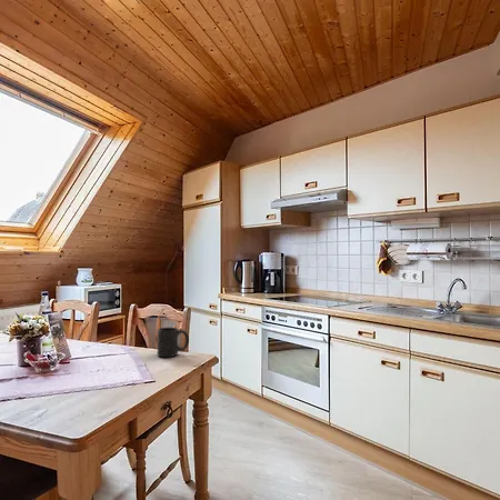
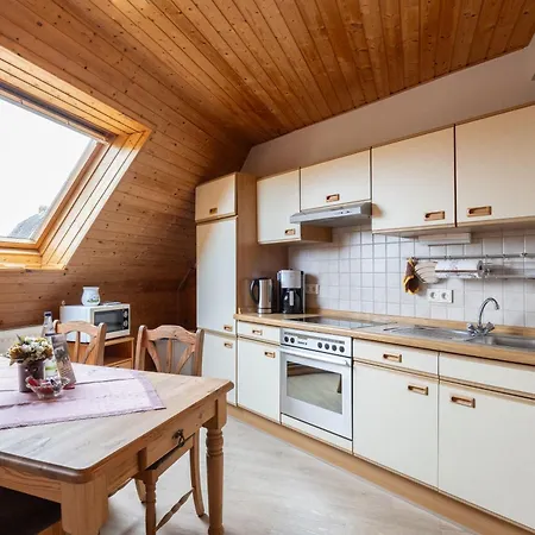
- mug (171, 341)
